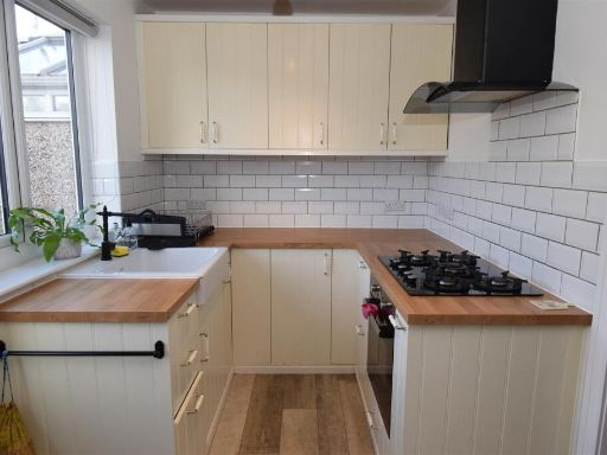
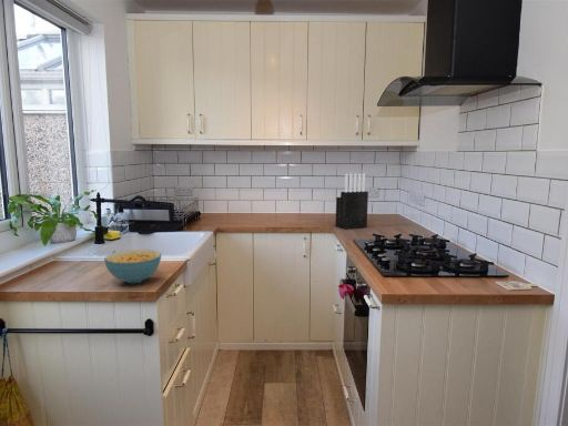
+ cereal bowl (133, 267)
+ knife block (351, 200)
